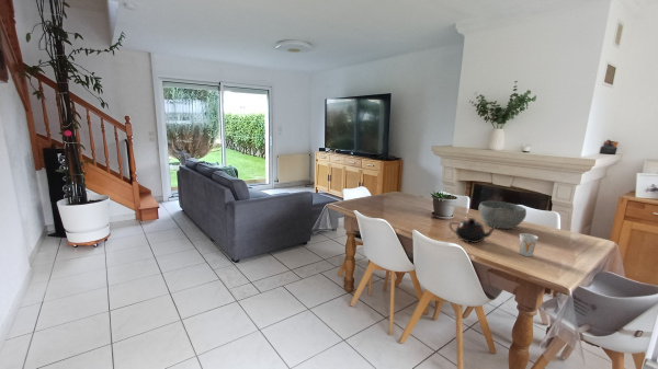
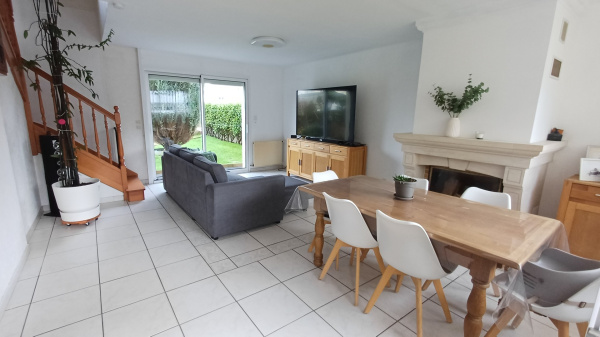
- bowl (500, 215)
- teapot (472, 229)
- cup (526, 244)
